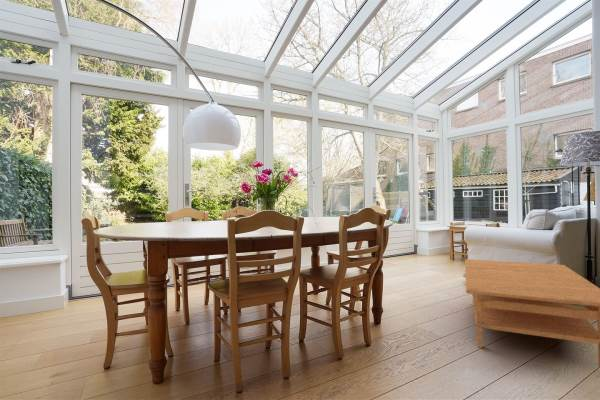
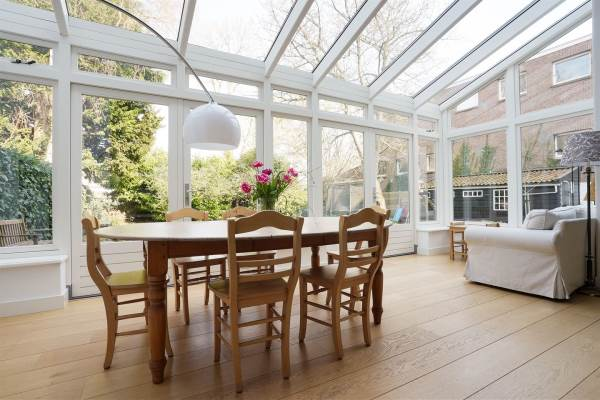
- coffee table (523, 301)
